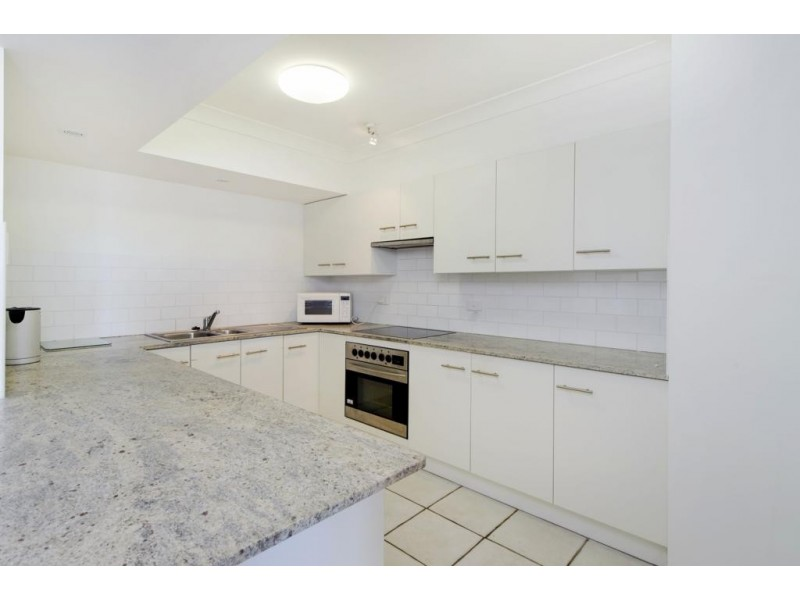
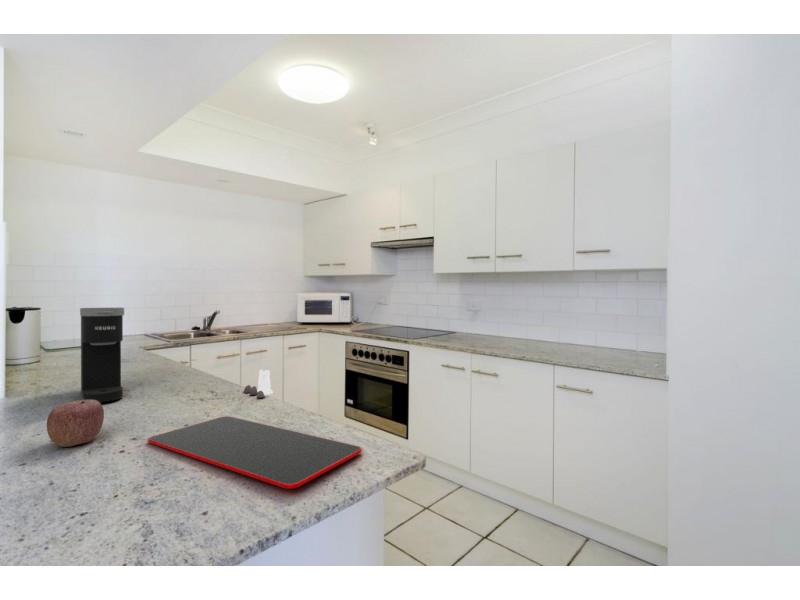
+ cutting board (251, 445)
+ salt and pepper shaker set (259, 381)
+ coffee maker (101, 351)
+ apple (76, 422)
